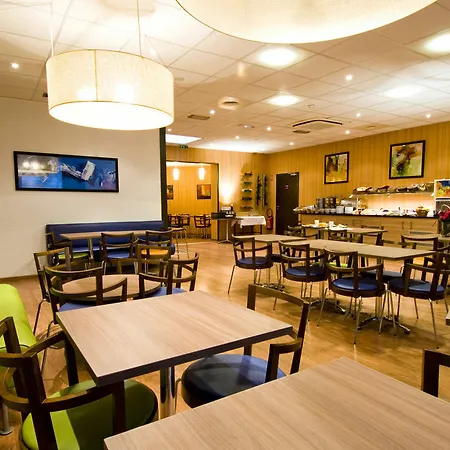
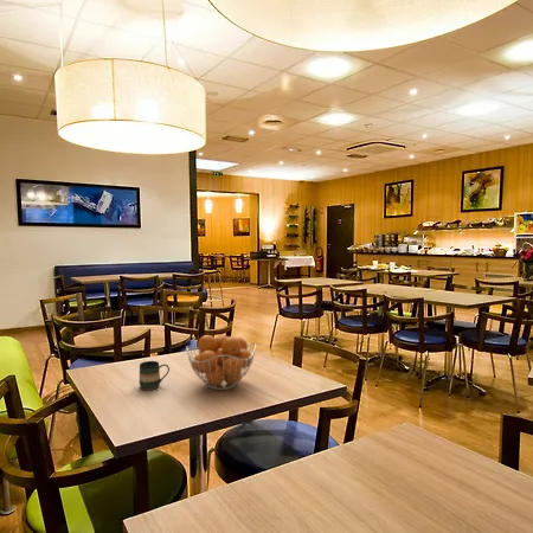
+ mug (154, 374)
+ fruit basket (221, 360)
